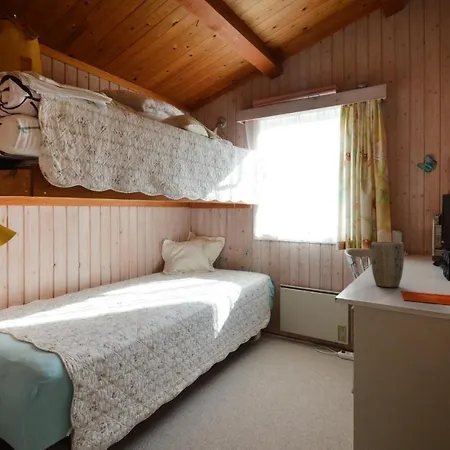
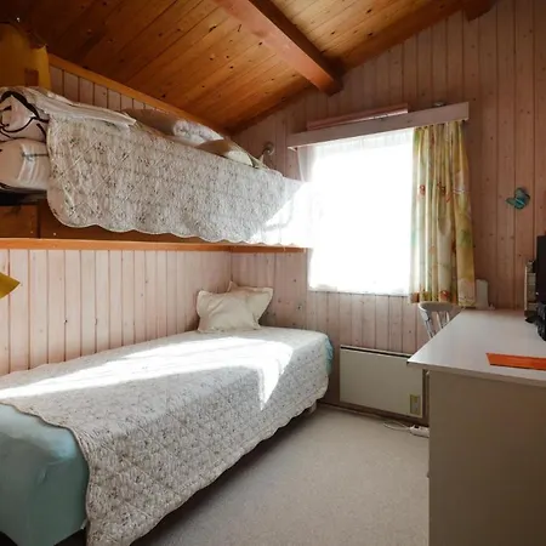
- plant pot (387, 263)
